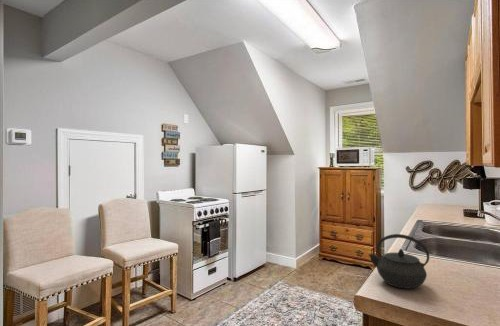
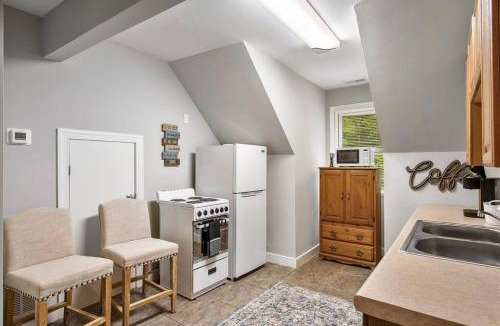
- kettle (397, 258)
